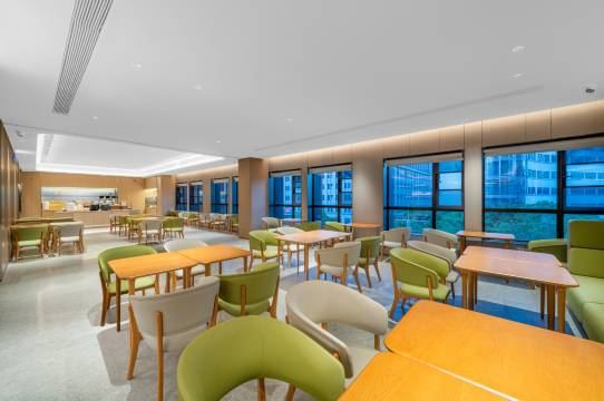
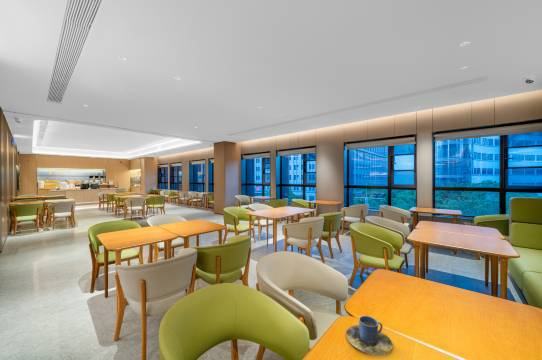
+ cup (368, 329)
